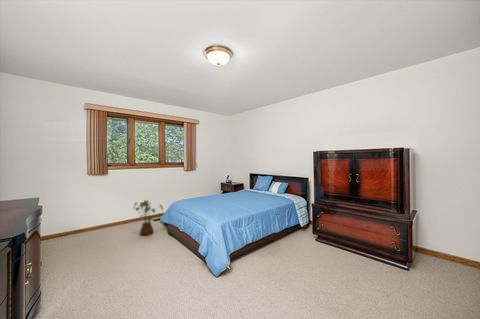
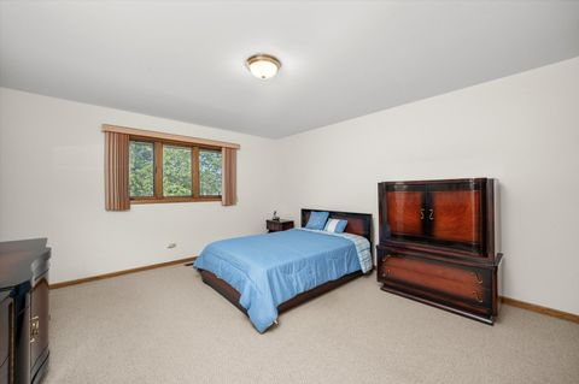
- house plant (148, 216)
